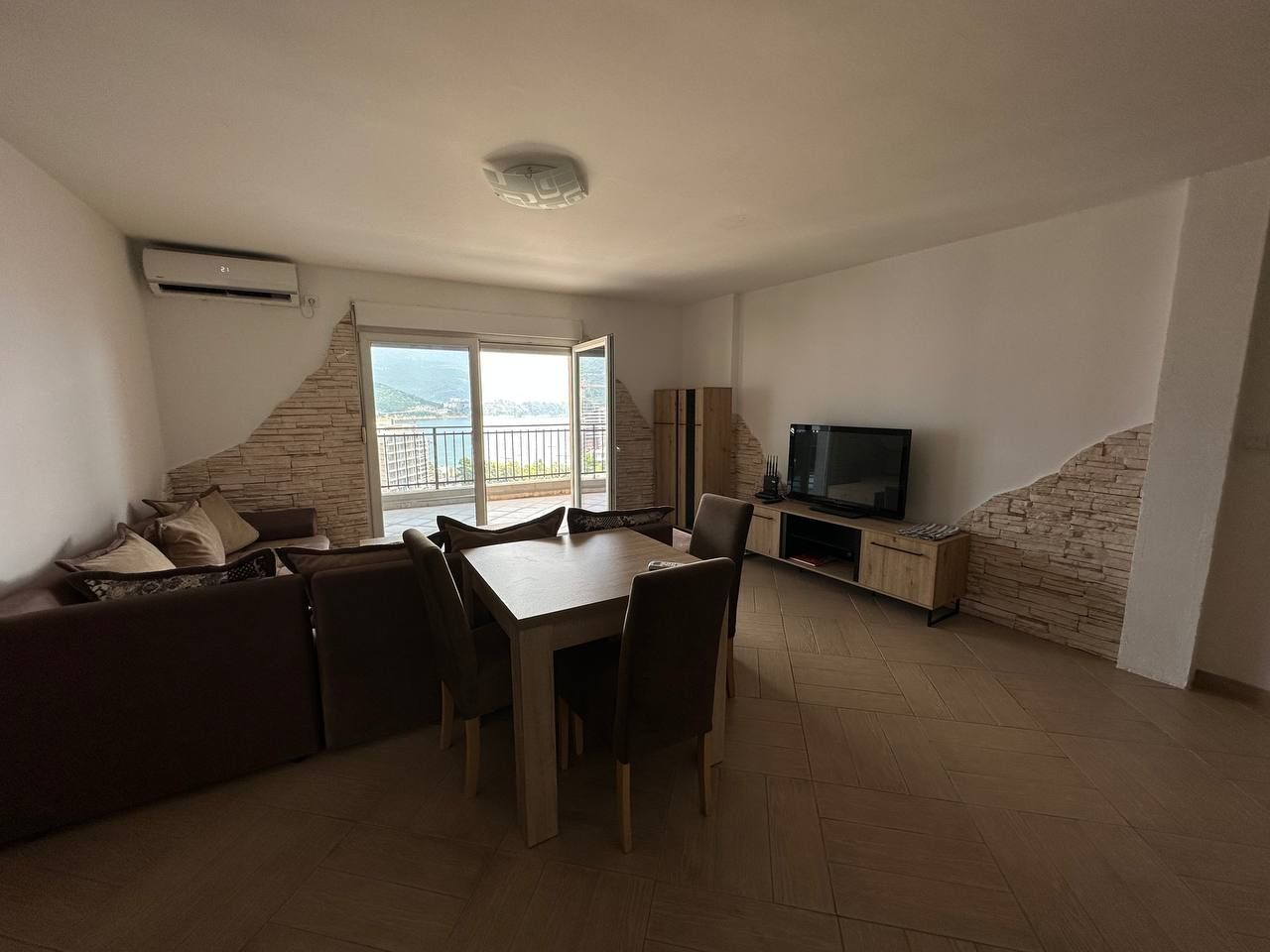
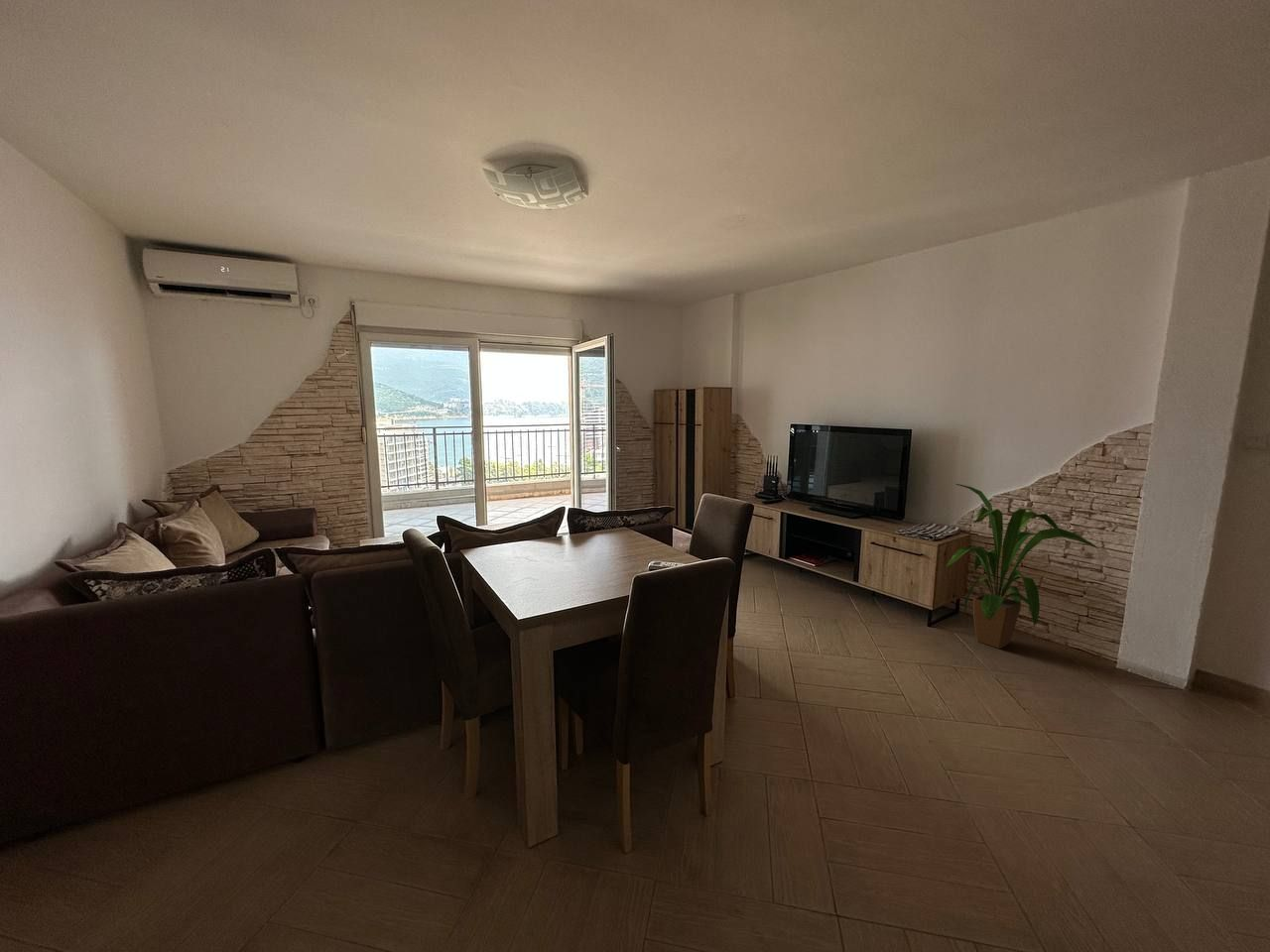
+ house plant (1015, 570)
